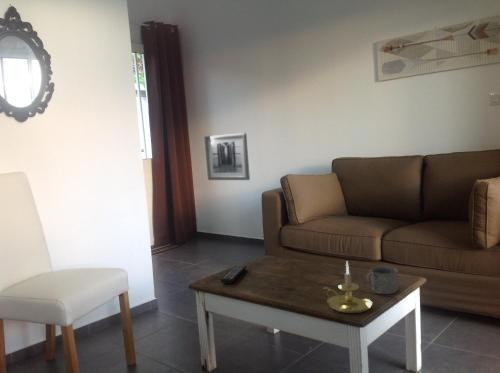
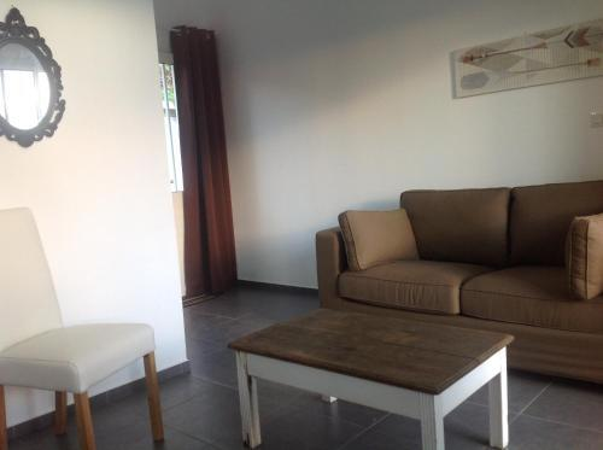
- mug (382, 280)
- candle holder (345, 283)
- wall art (226, 157)
- remote control (234, 273)
